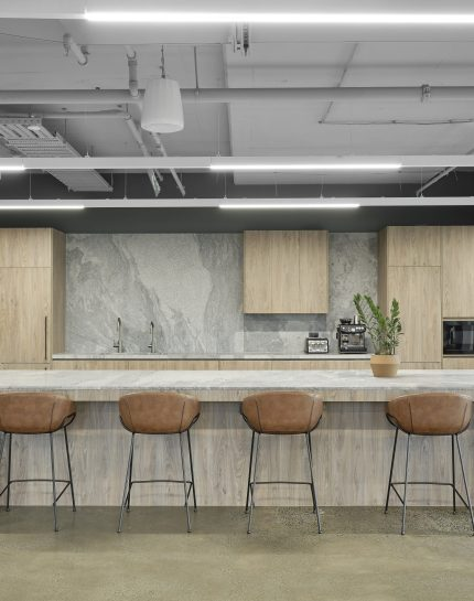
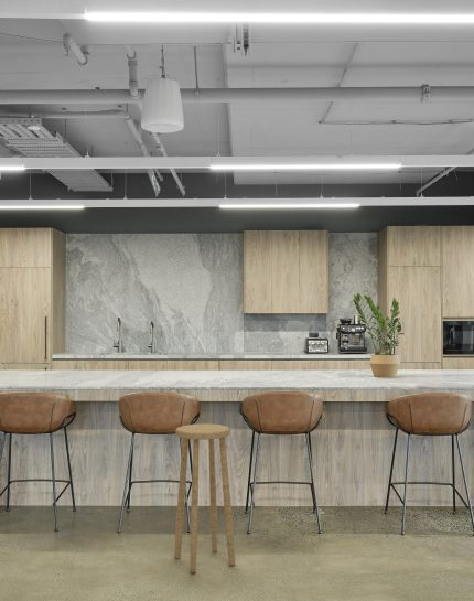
+ stool (197, 494)
